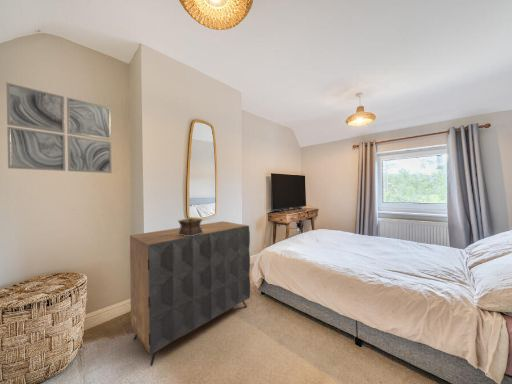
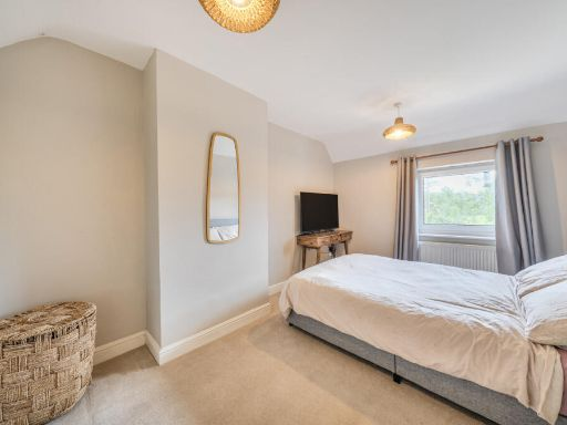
- wall art (67, 133)
- decorative box (190, 226)
- dresser (196, 275)
